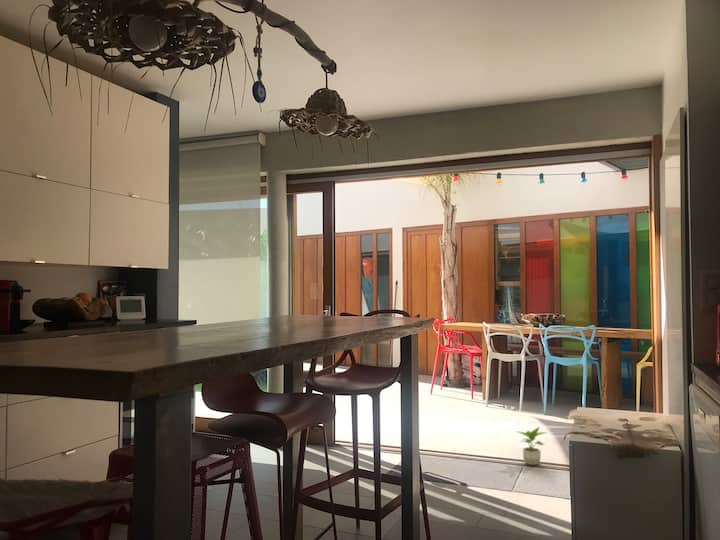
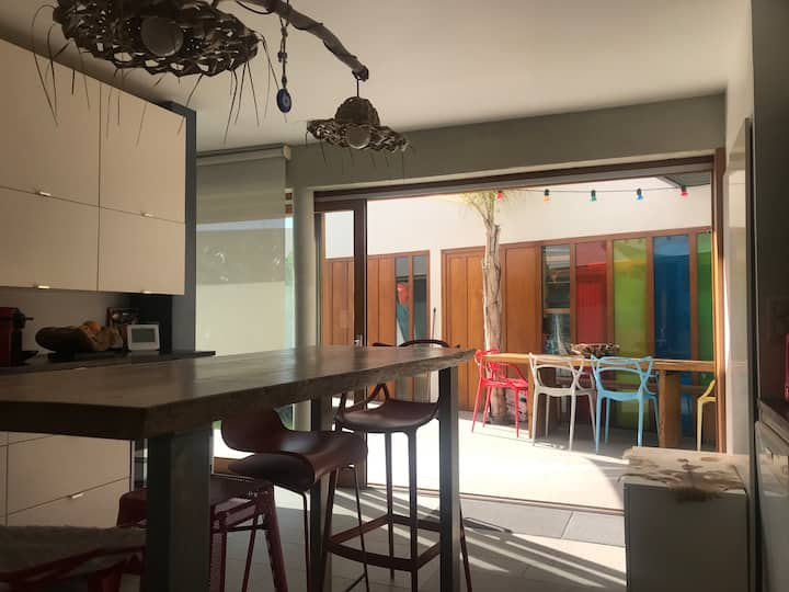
- potted plant (532, 443)
